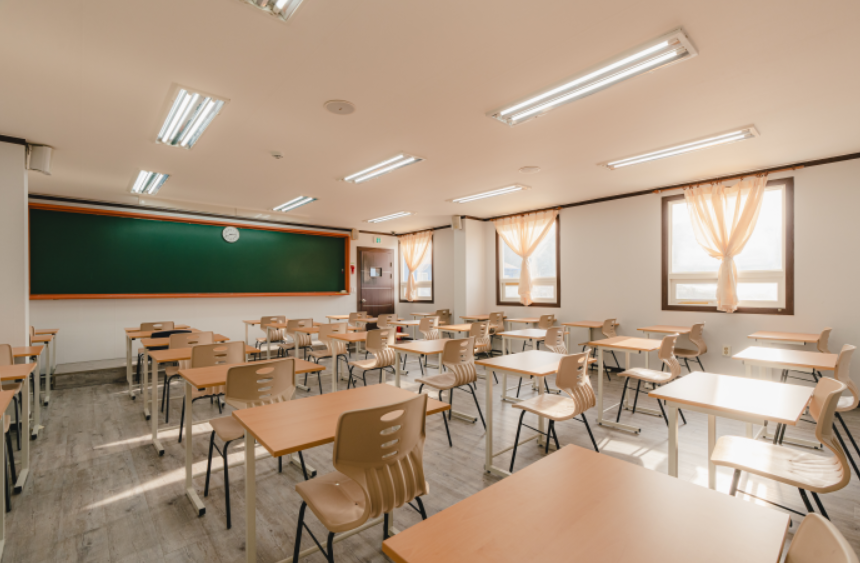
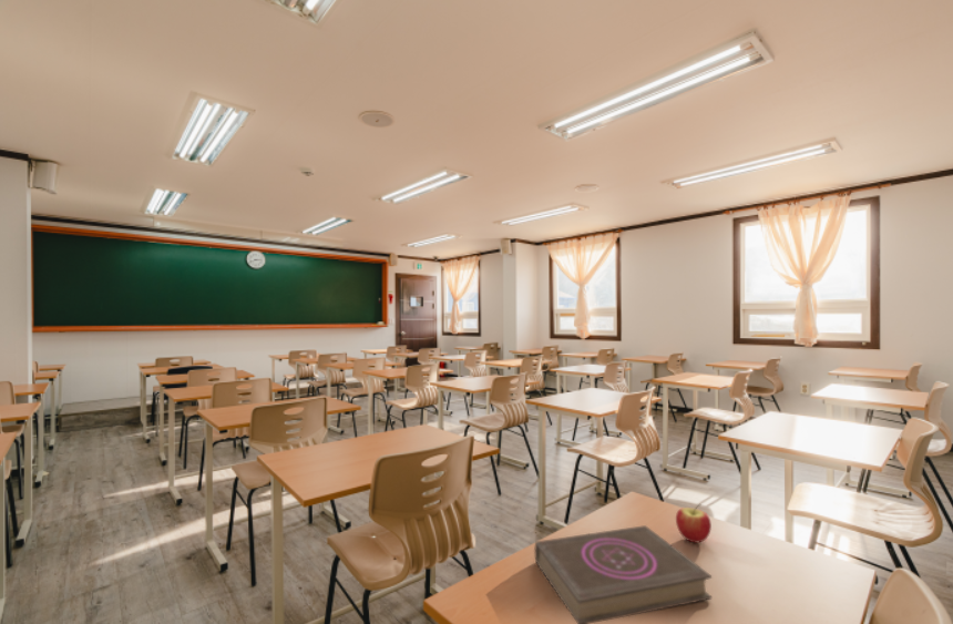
+ book (616, 567)
+ apple (693, 521)
